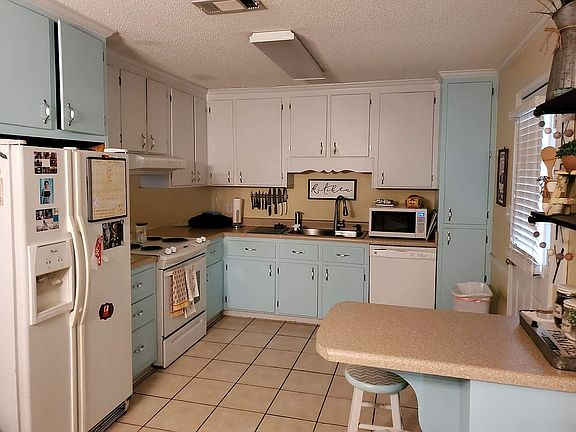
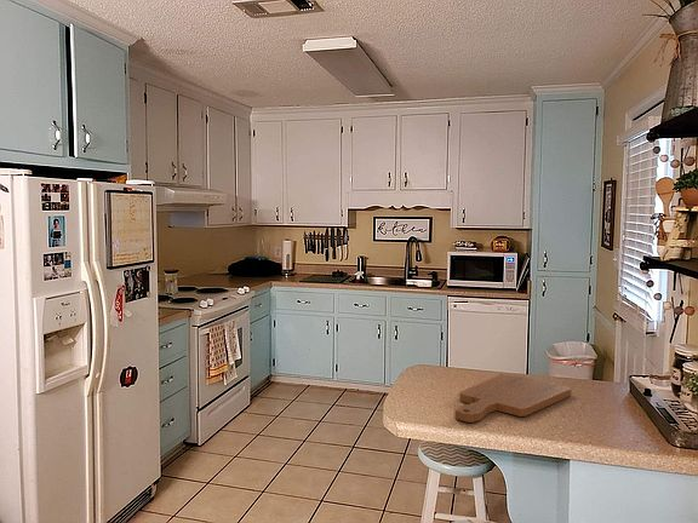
+ cutting board (509, 395)
